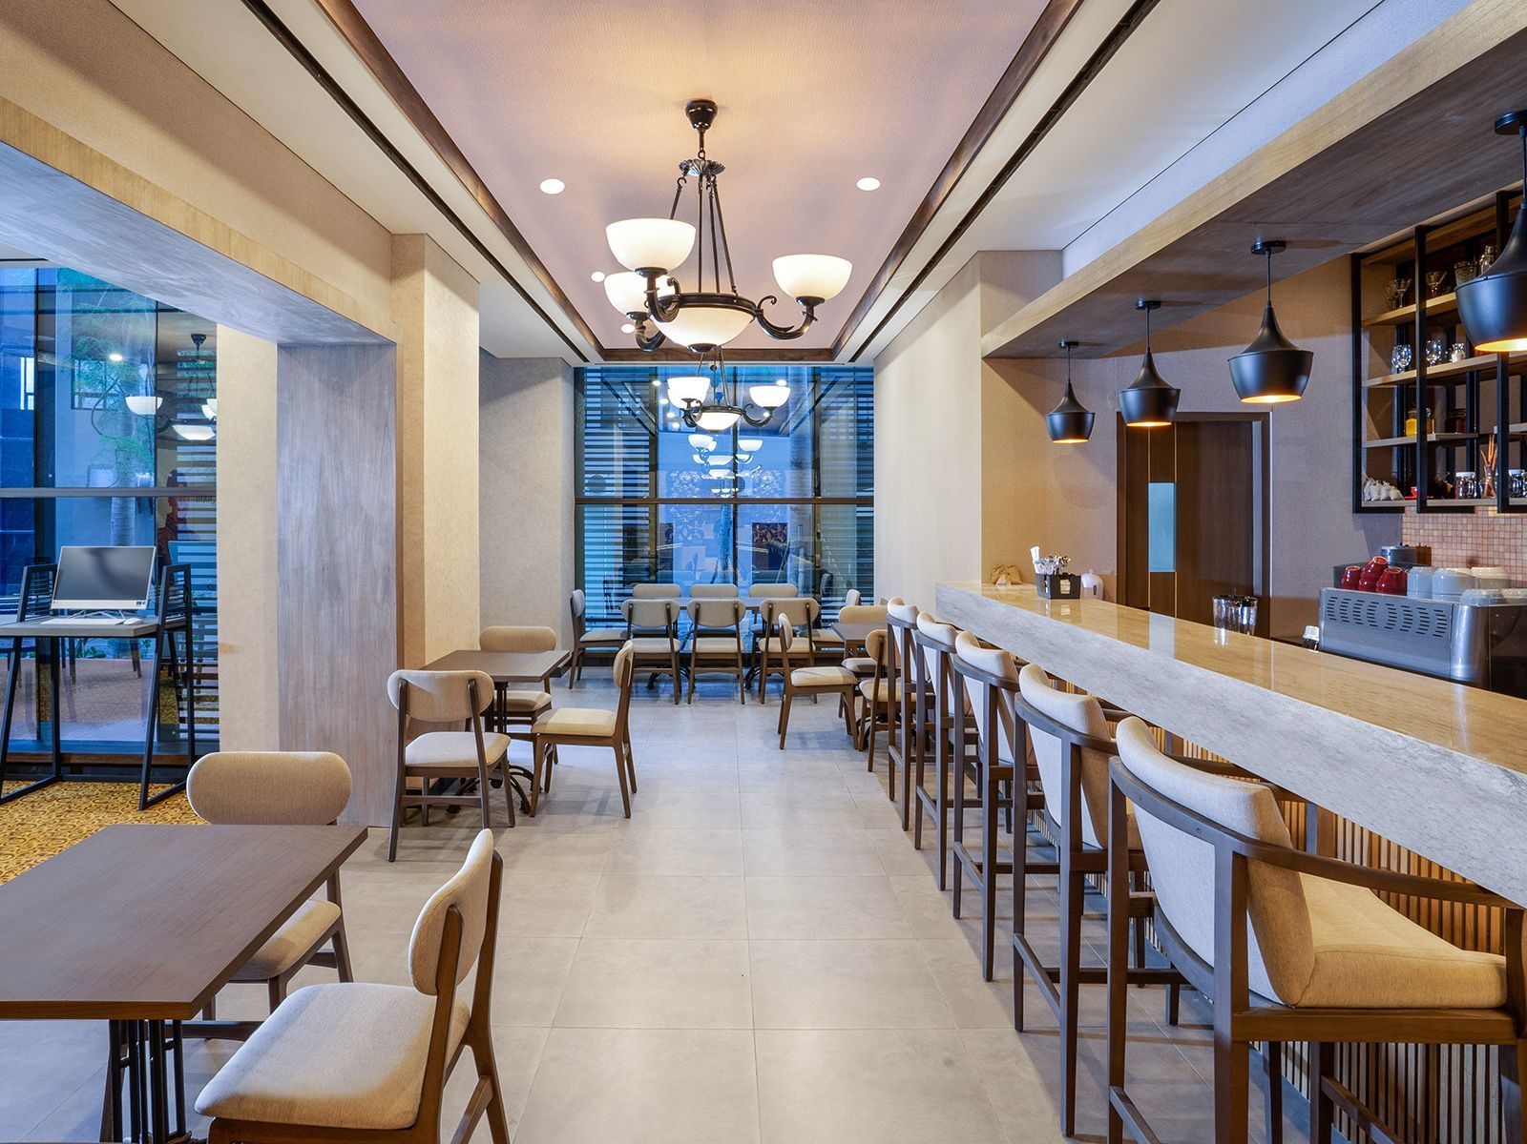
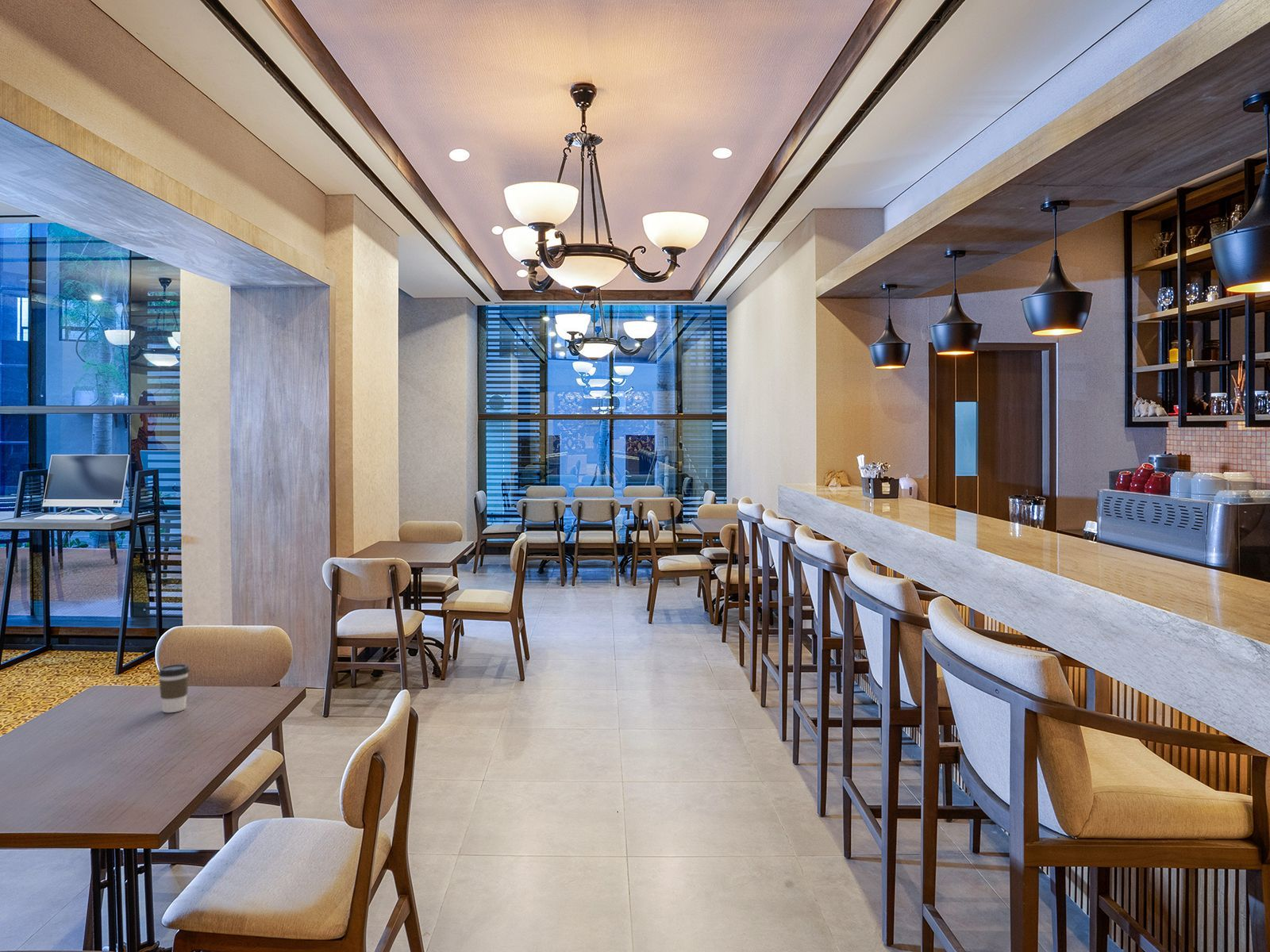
+ coffee cup (174, 688)
